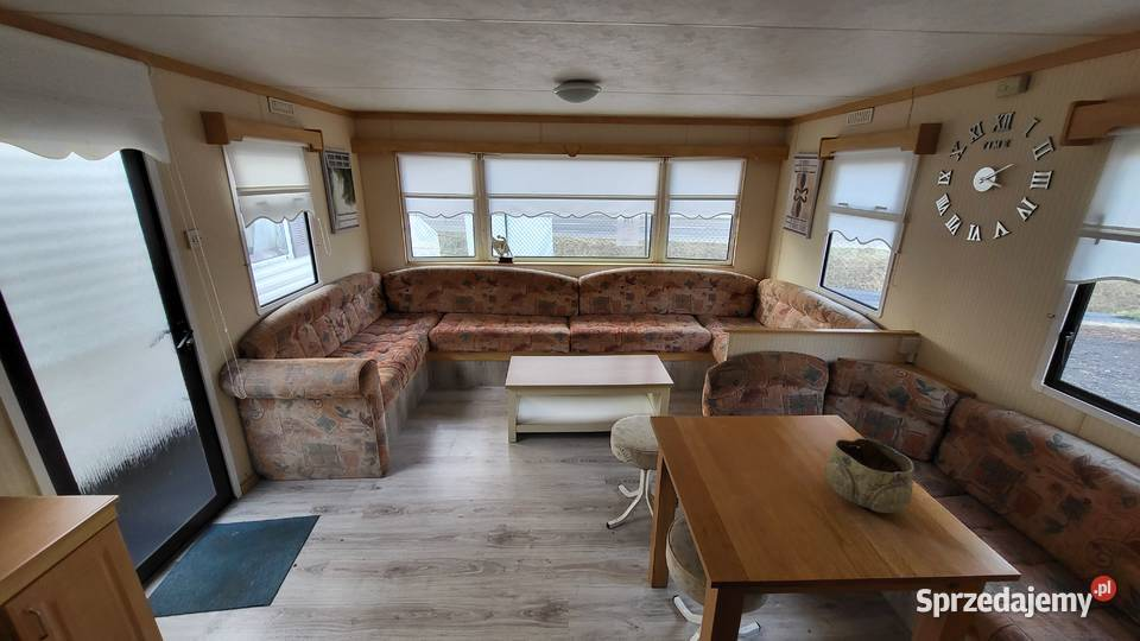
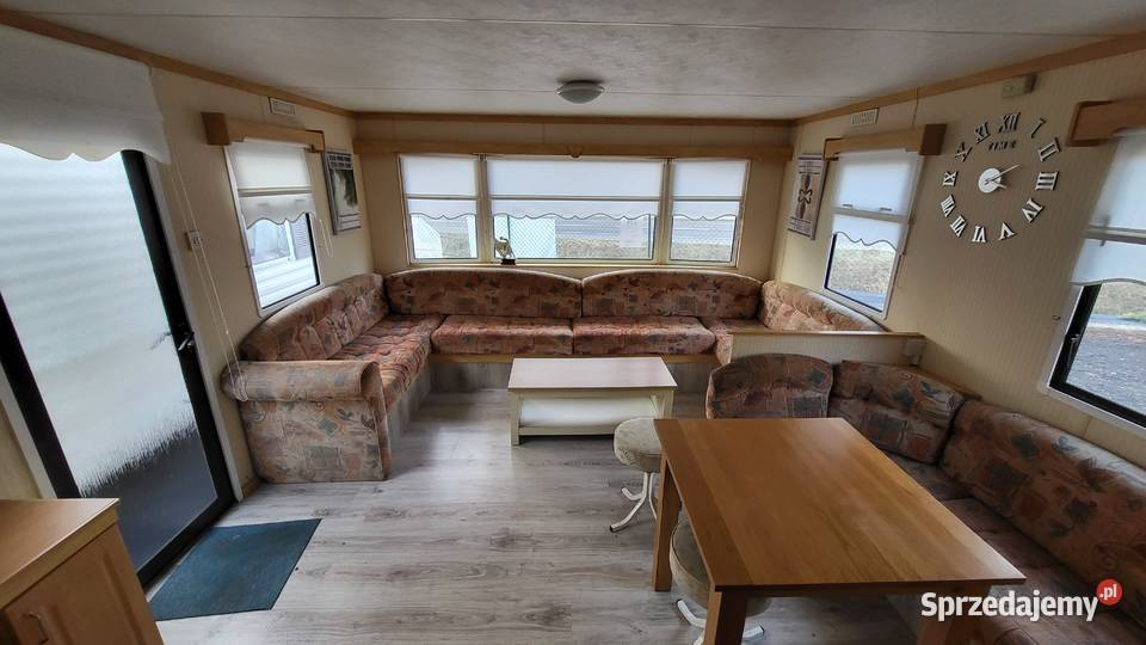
- decorative bowl (868, 476)
